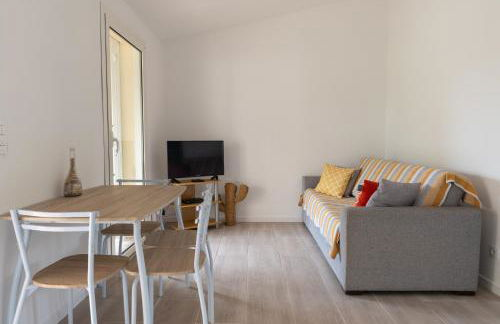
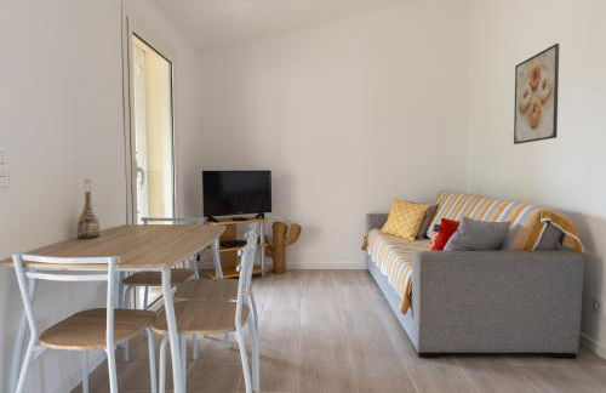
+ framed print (533, 98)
